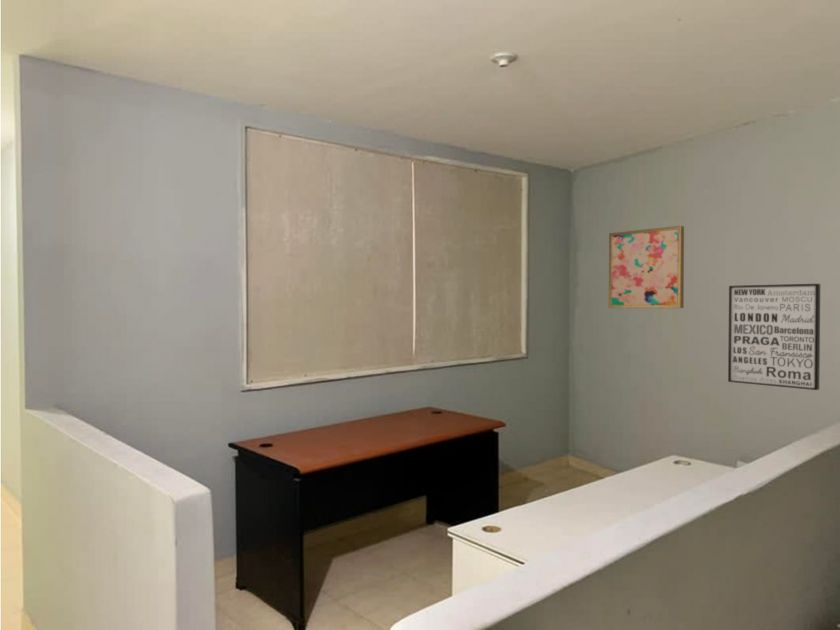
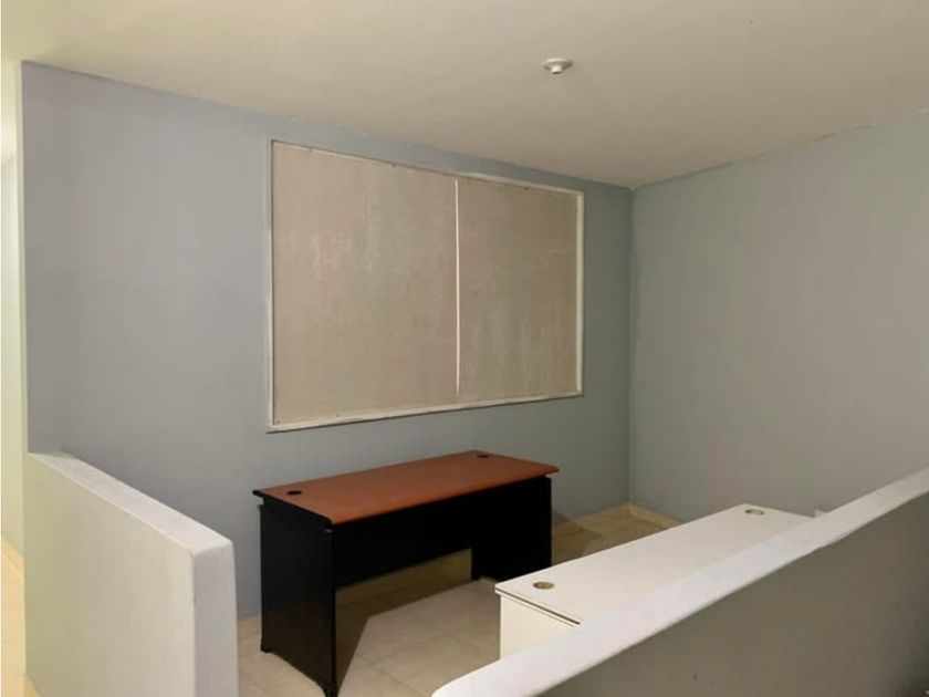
- wall art (644, 269)
- wall art (772, 335)
